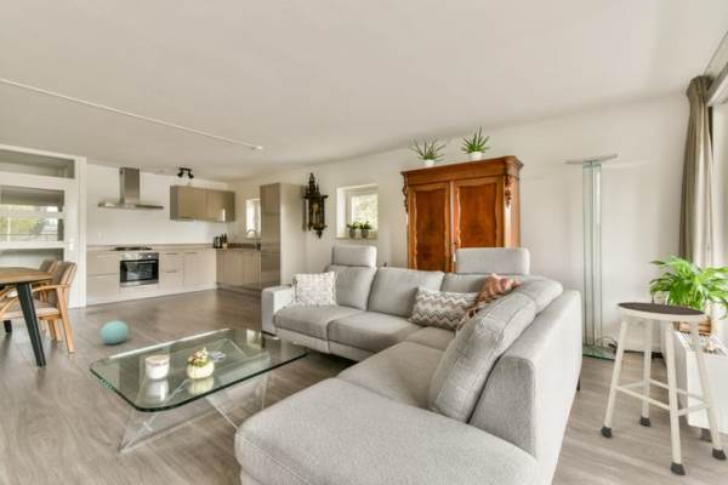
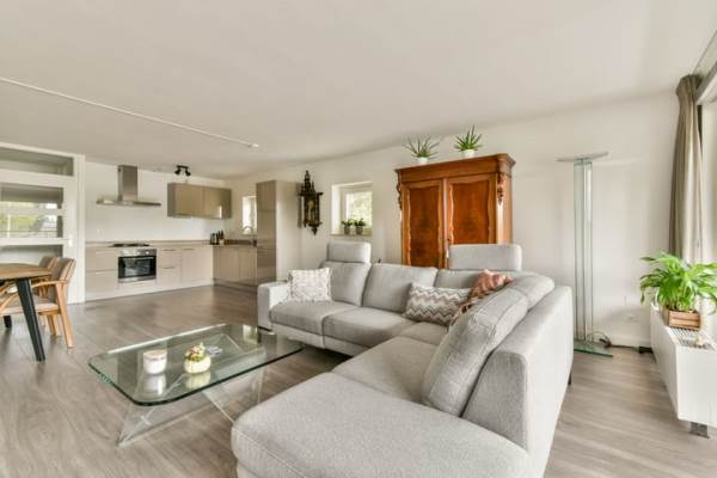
- stool (656, 381)
- ball (114, 332)
